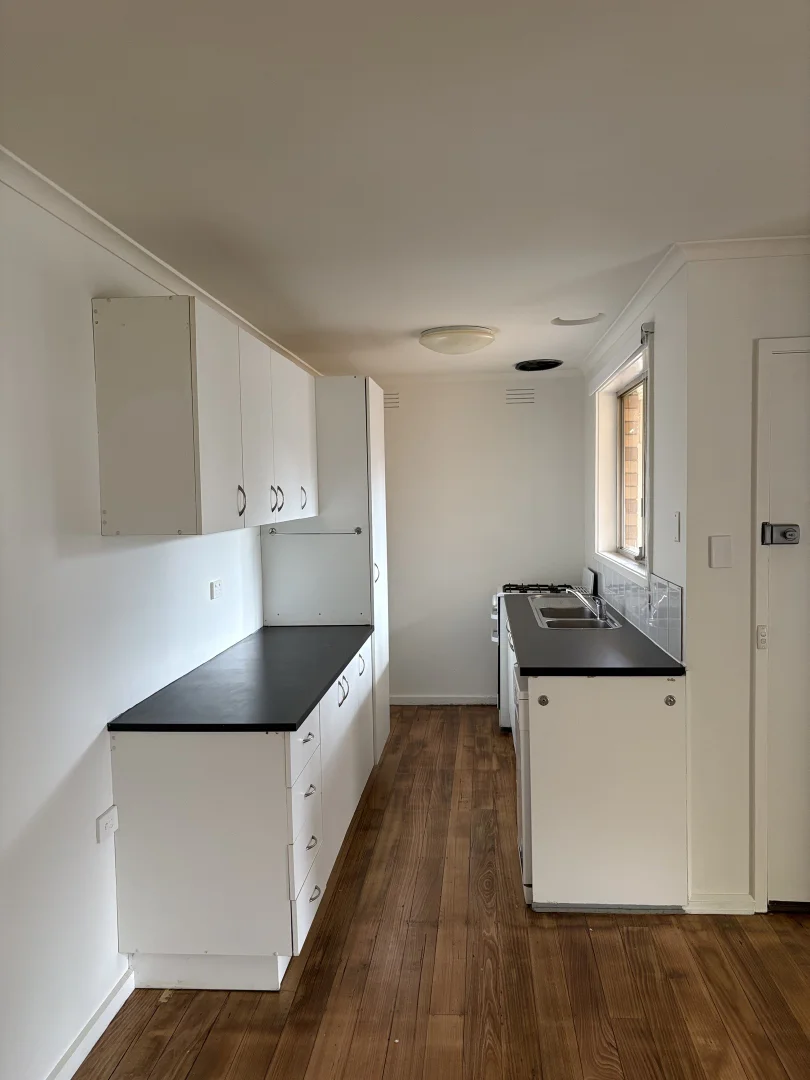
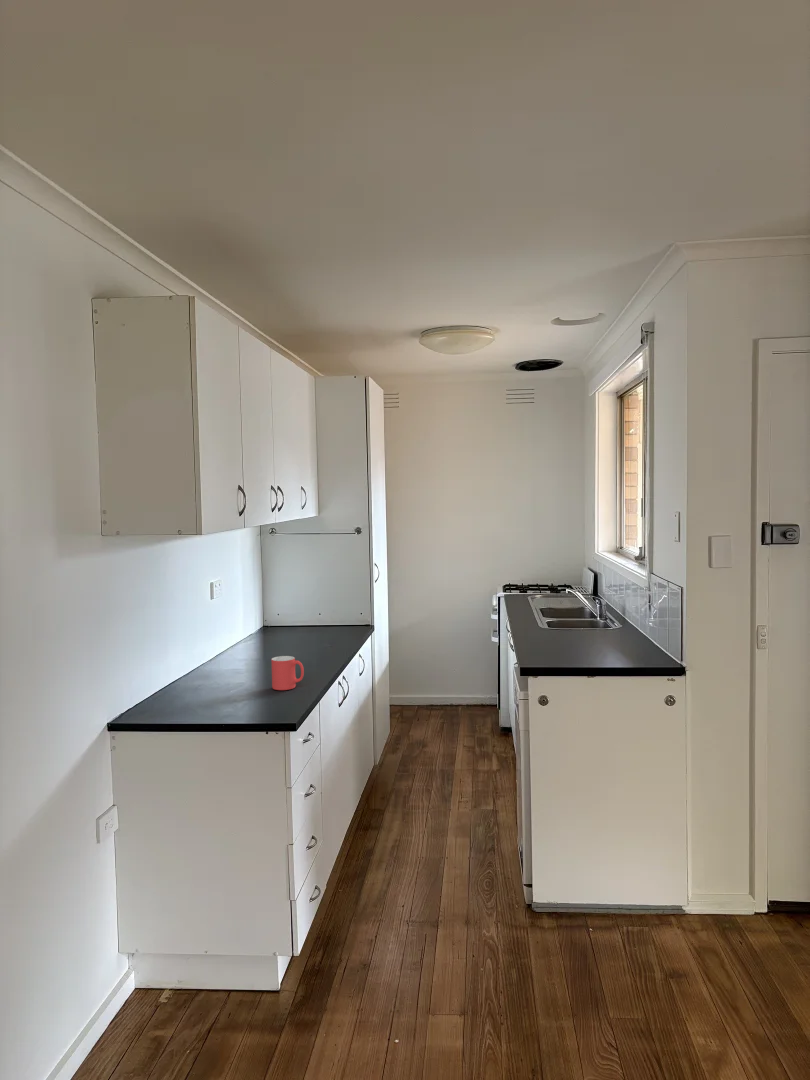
+ mug (288, 673)
